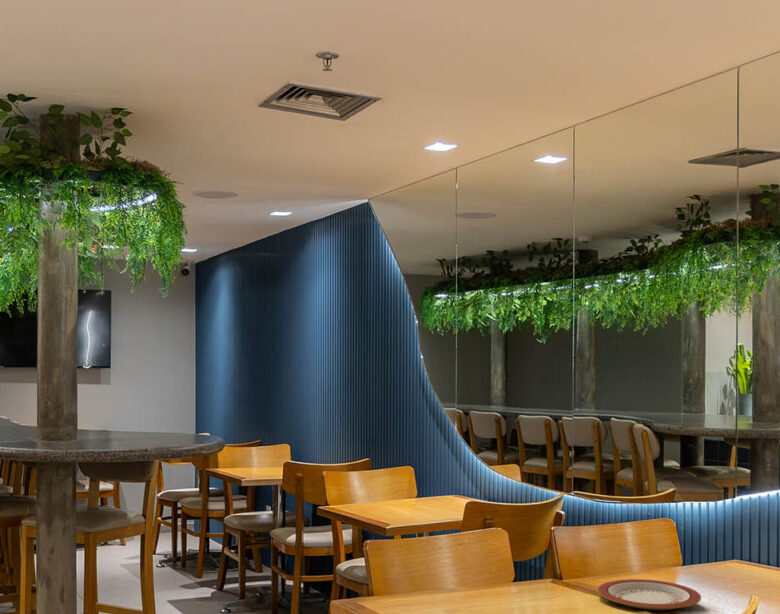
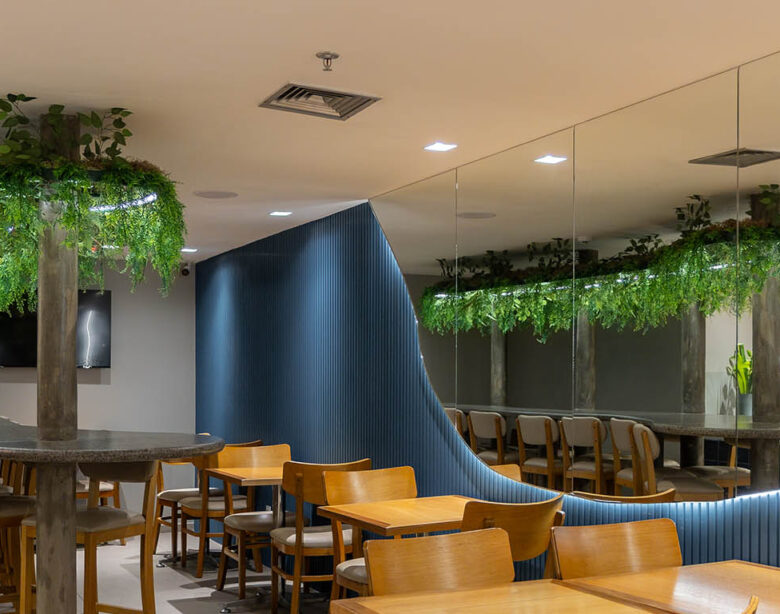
- plate (648, 596)
